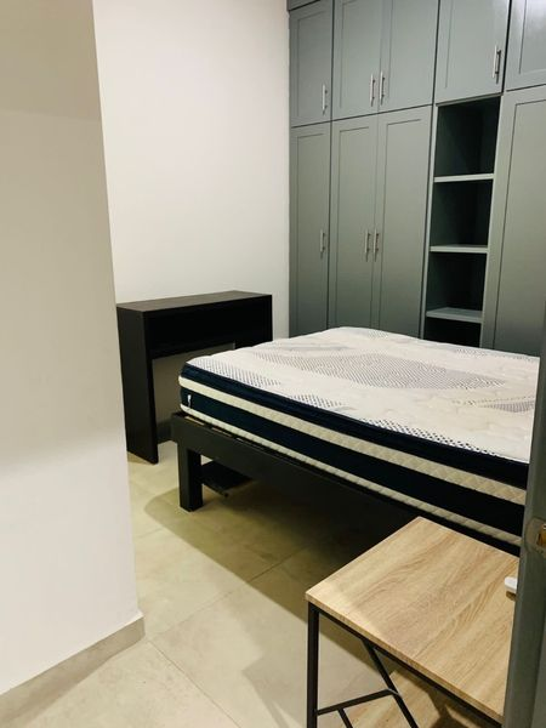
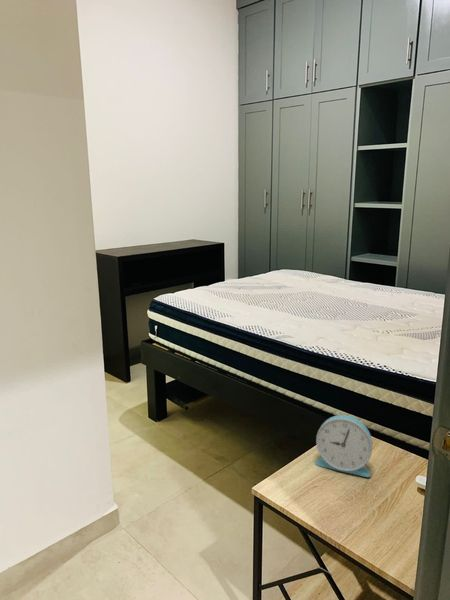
+ alarm clock (345, 440)
